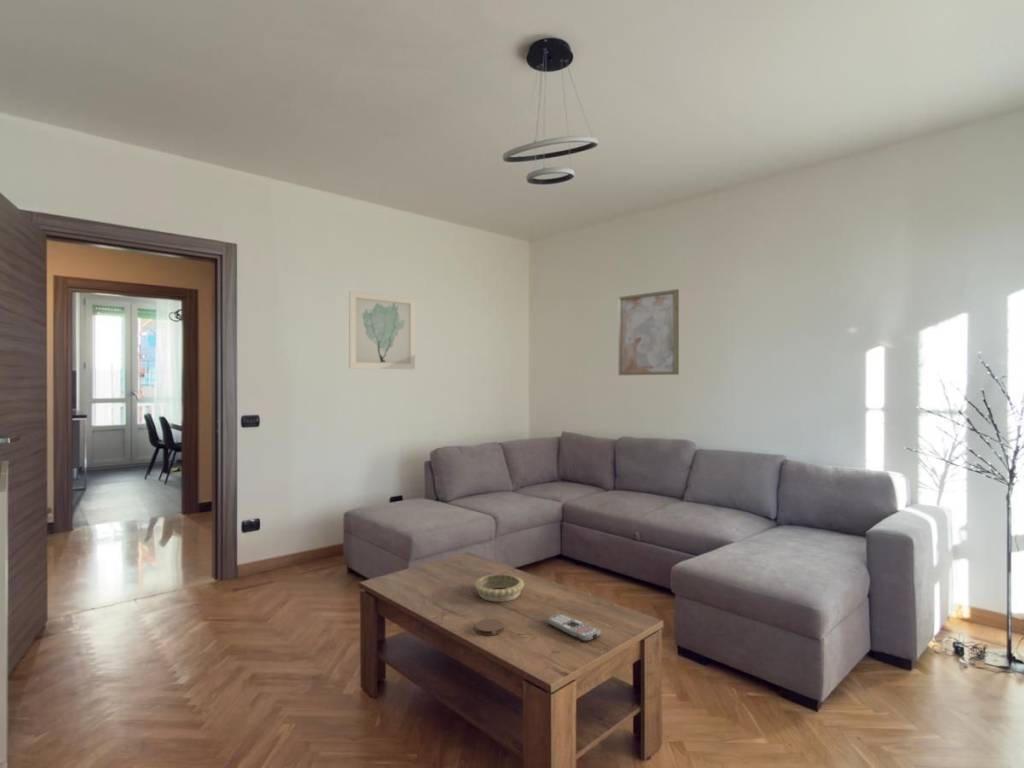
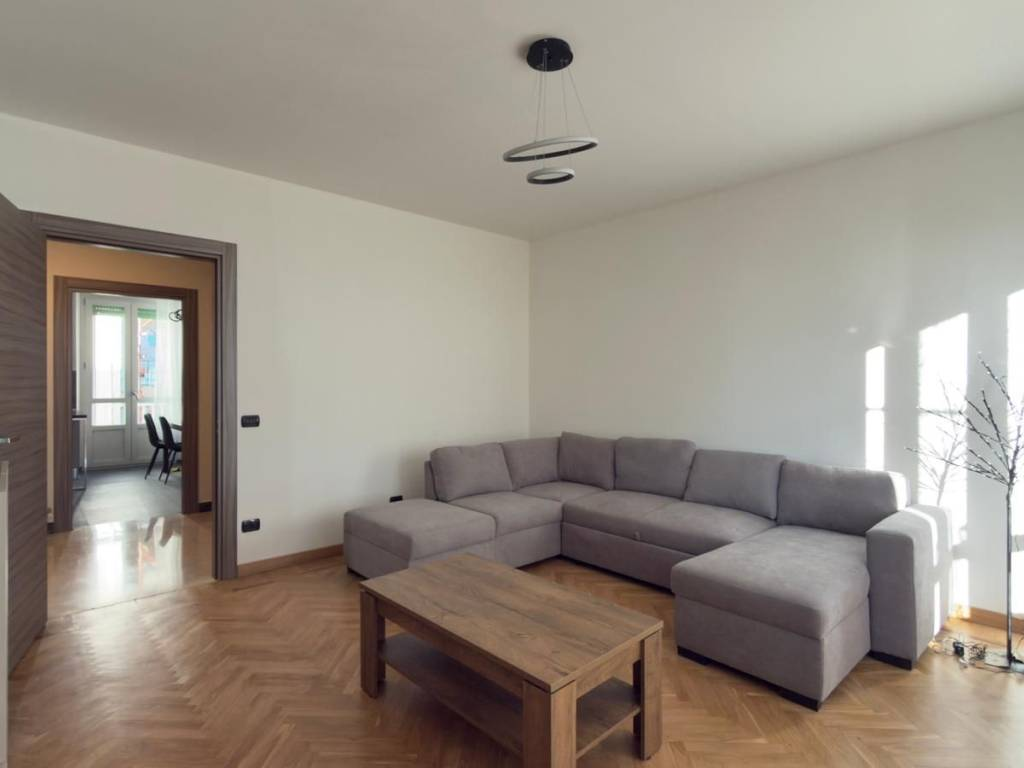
- wall art (383, 332)
- remote control (572, 626)
- decorative bowl (499, 587)
- wall art (646, 334)
- coaster (489, 626)
